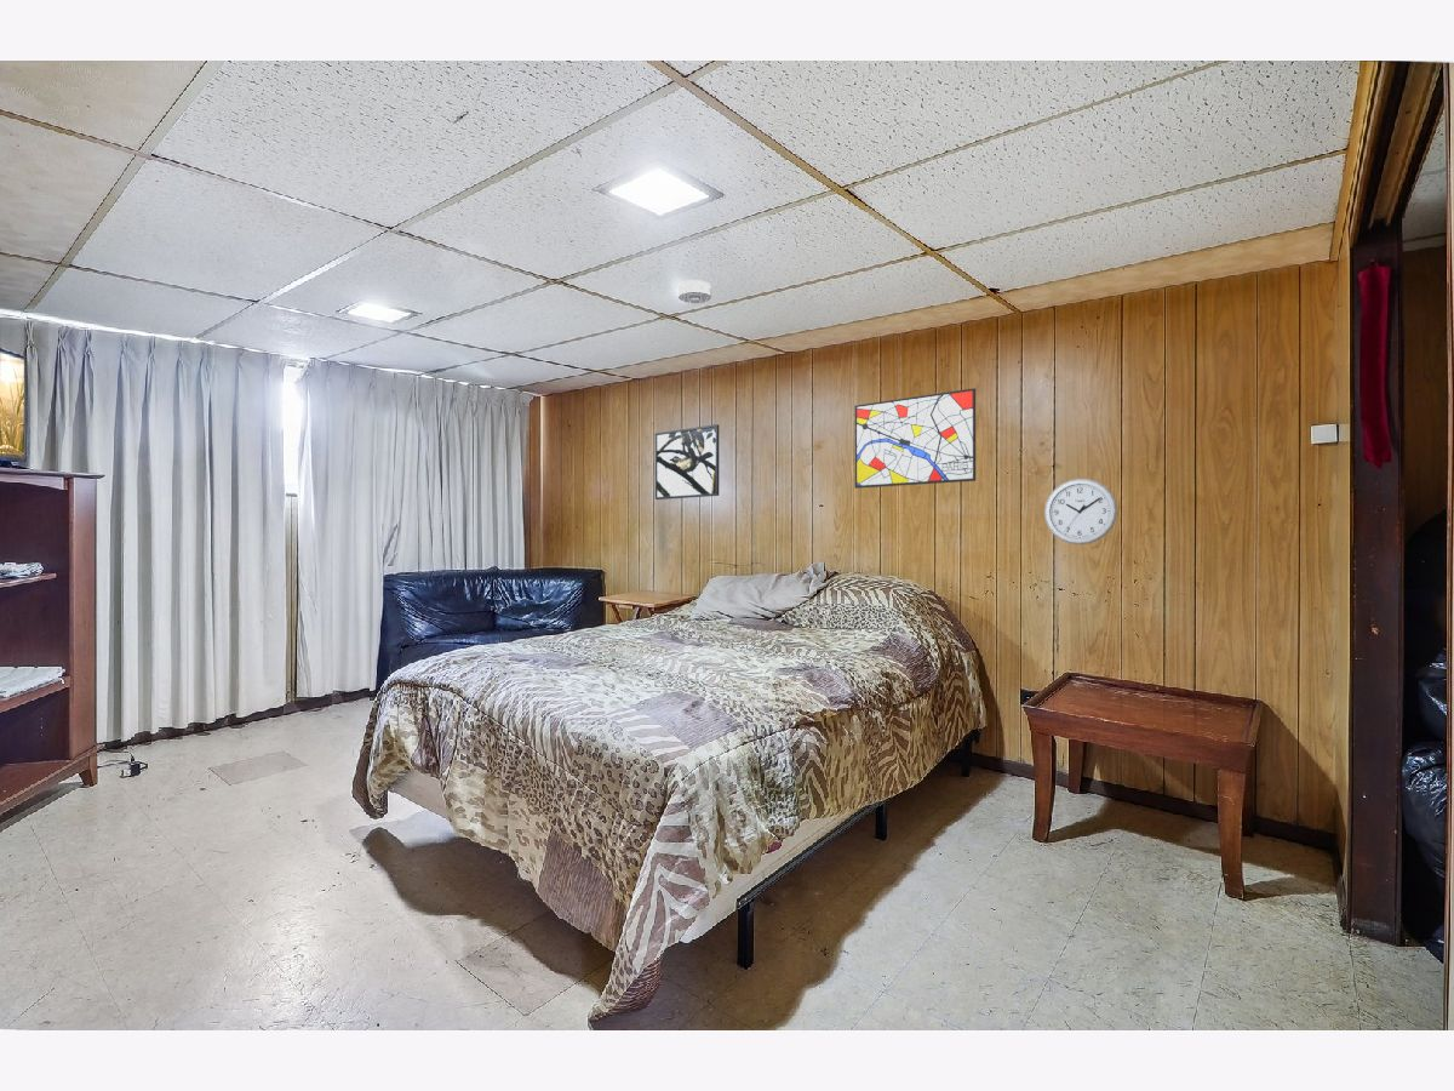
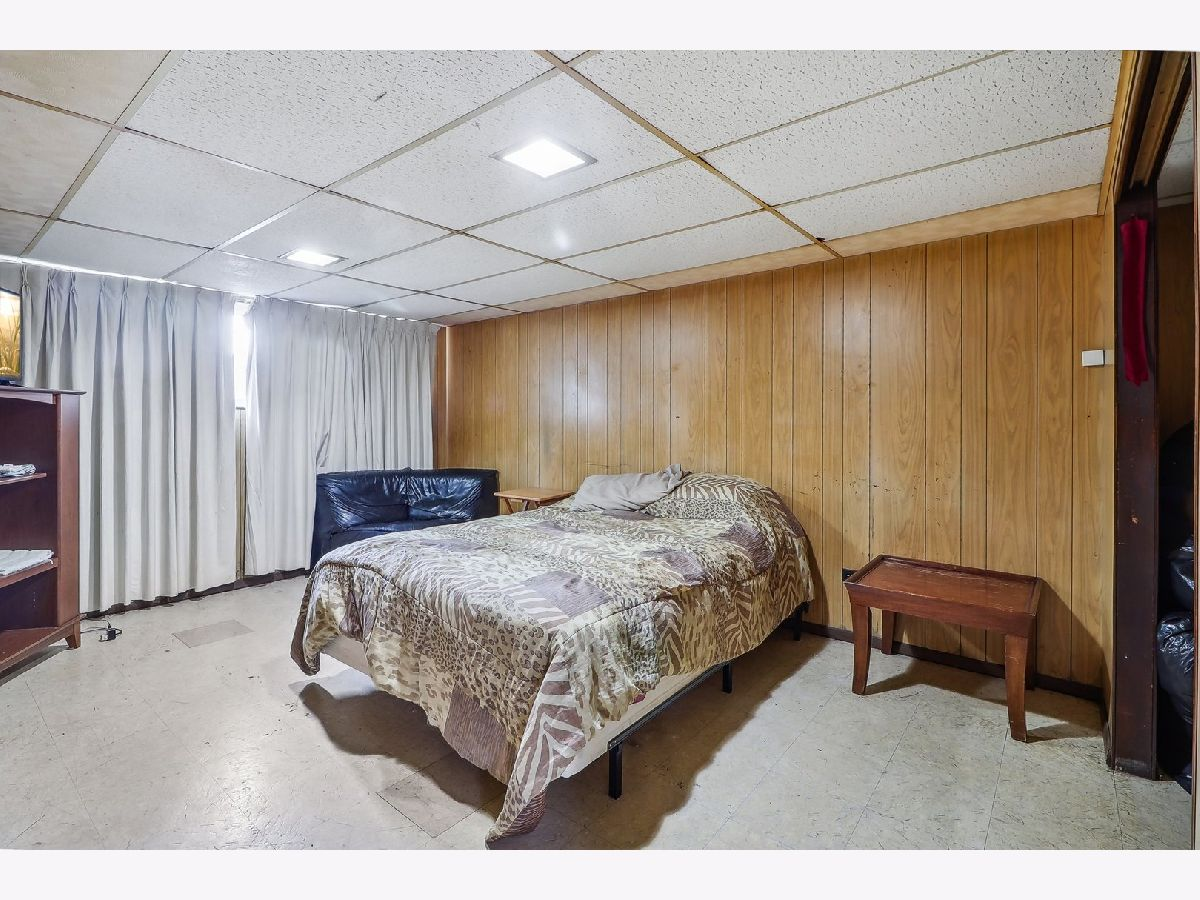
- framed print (686, 463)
- smoke detector (694, 291)
- wall art (911, 440)
- wall clock (1078, 512)
